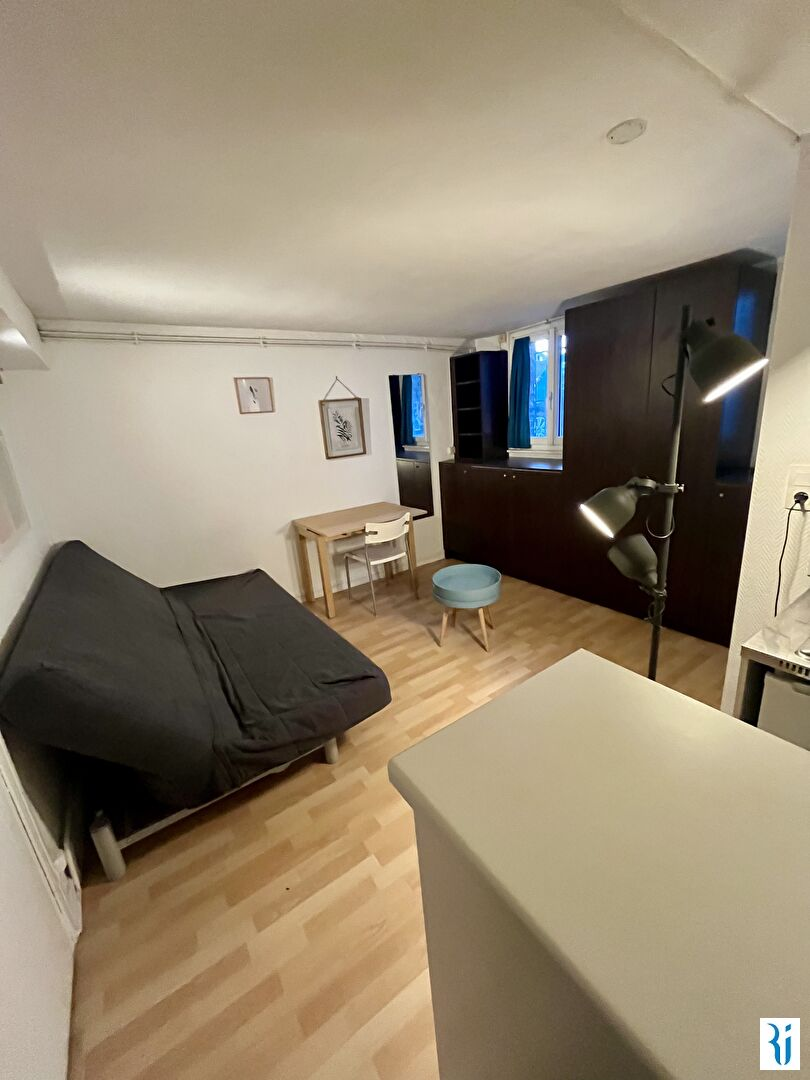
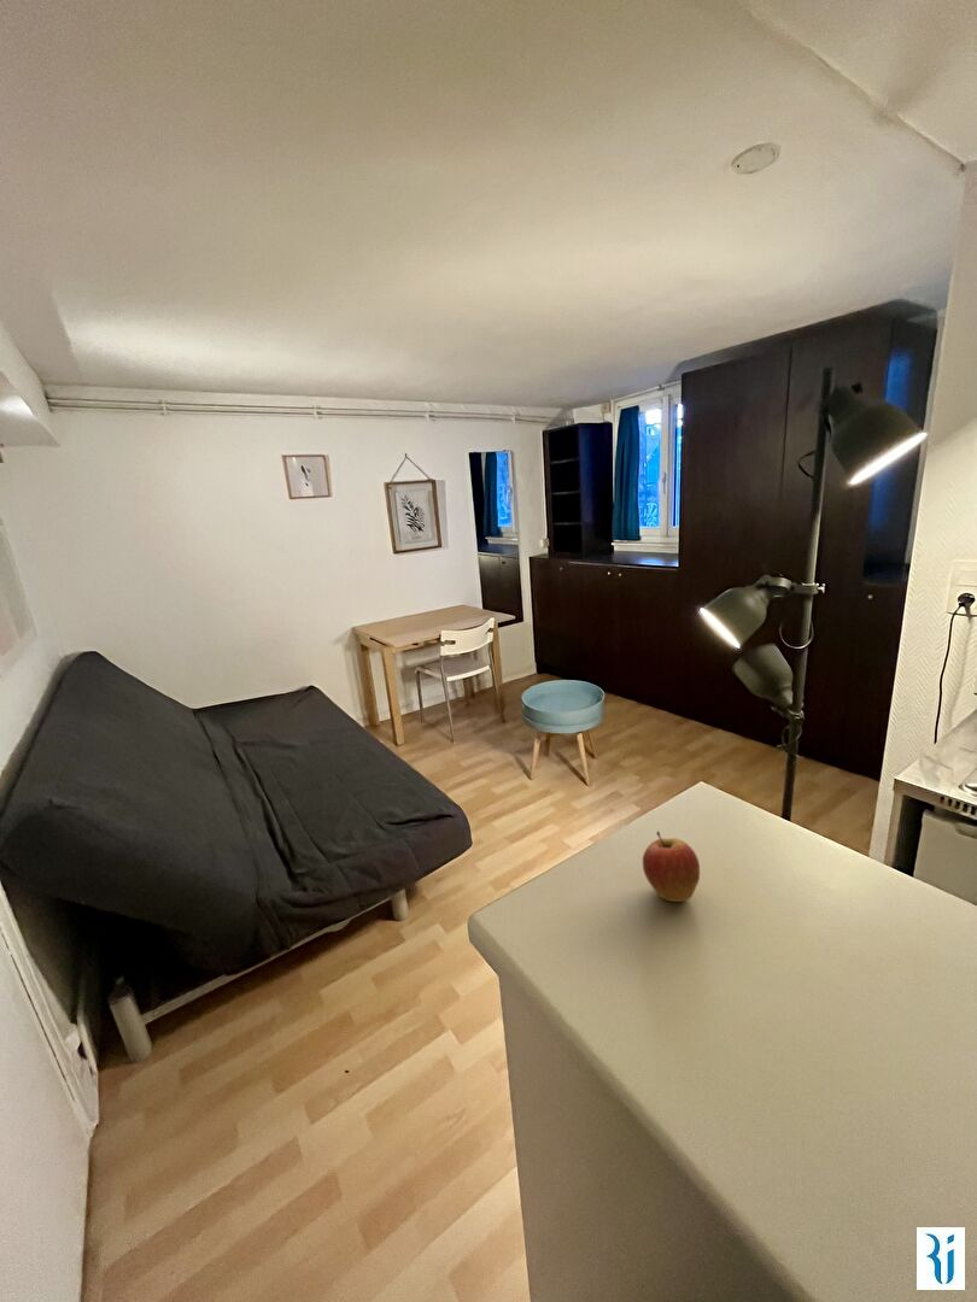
+ fruit (671, 864)
